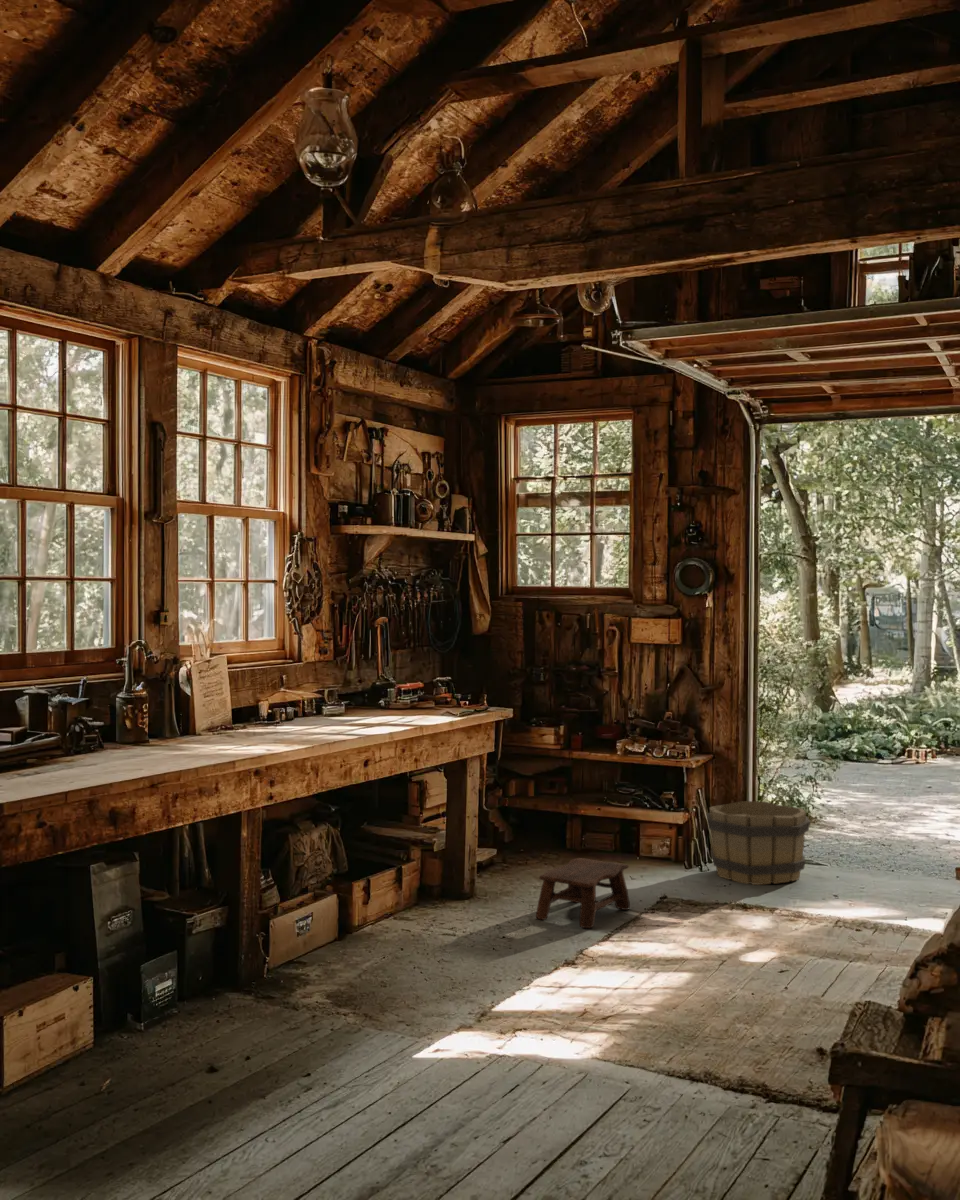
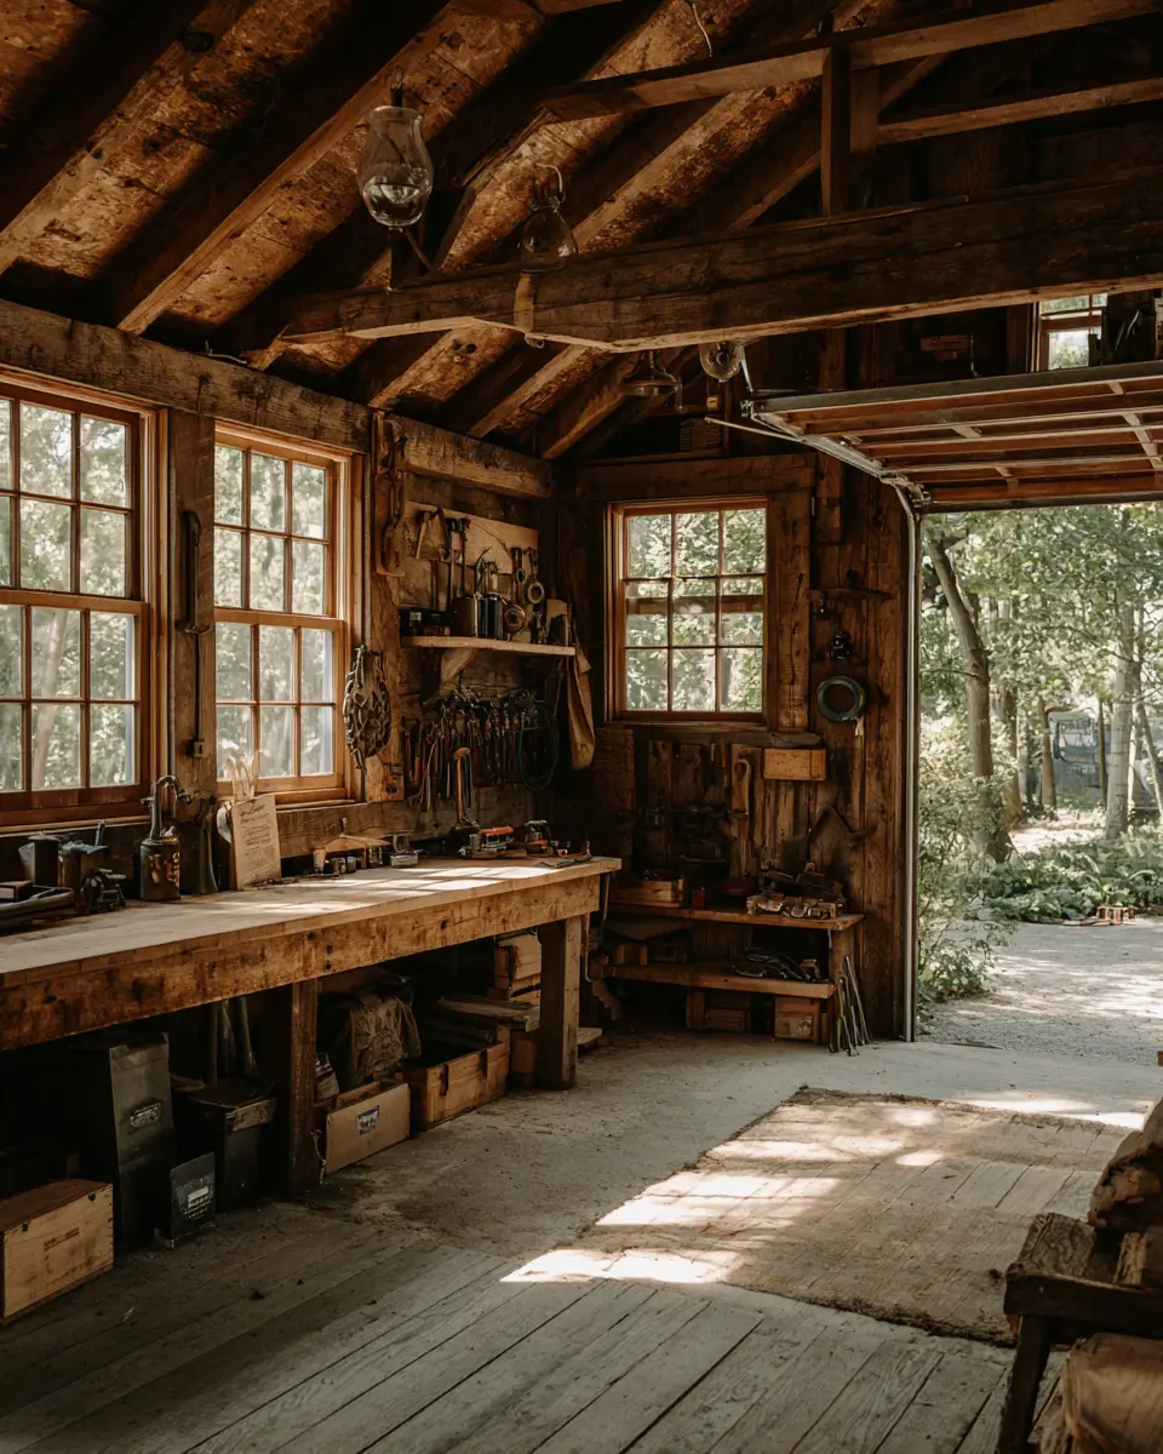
- stool (581, 891)
- wooden barrel (757, 841)
